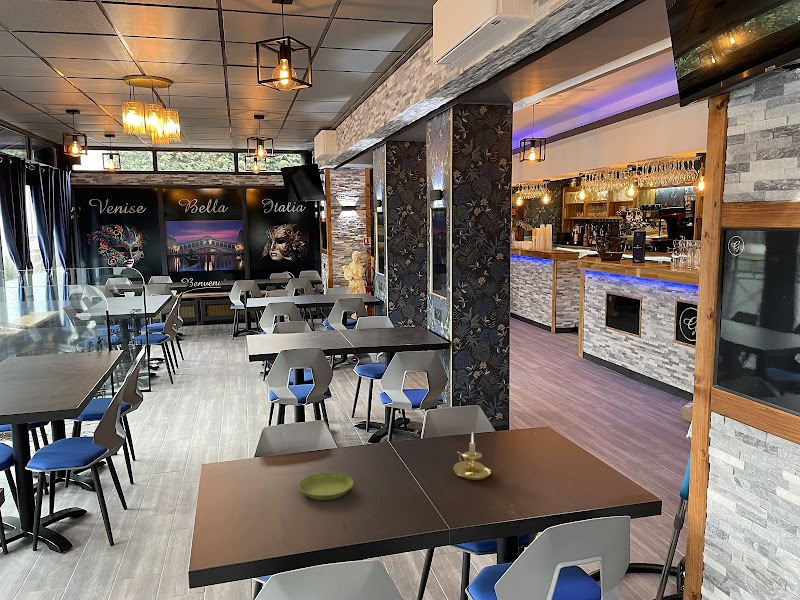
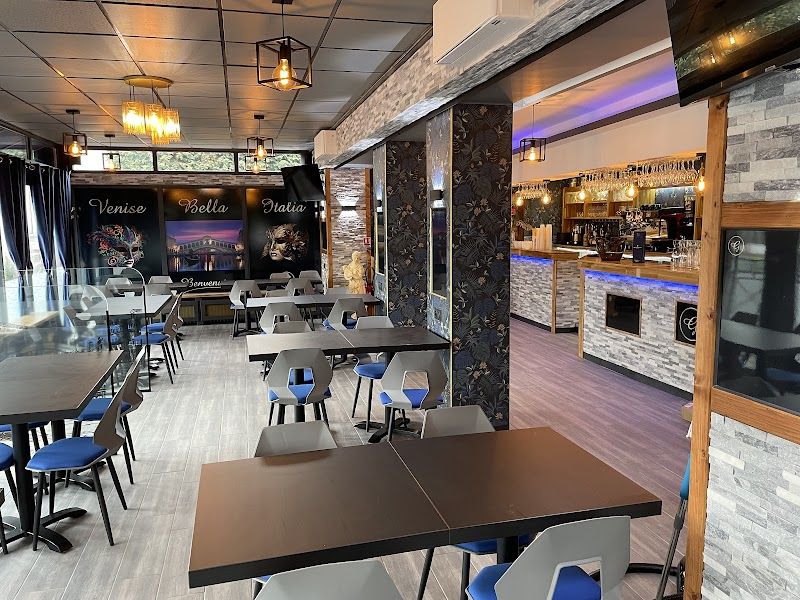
- candle holder (470, 451)
- saucer (326, 487)
